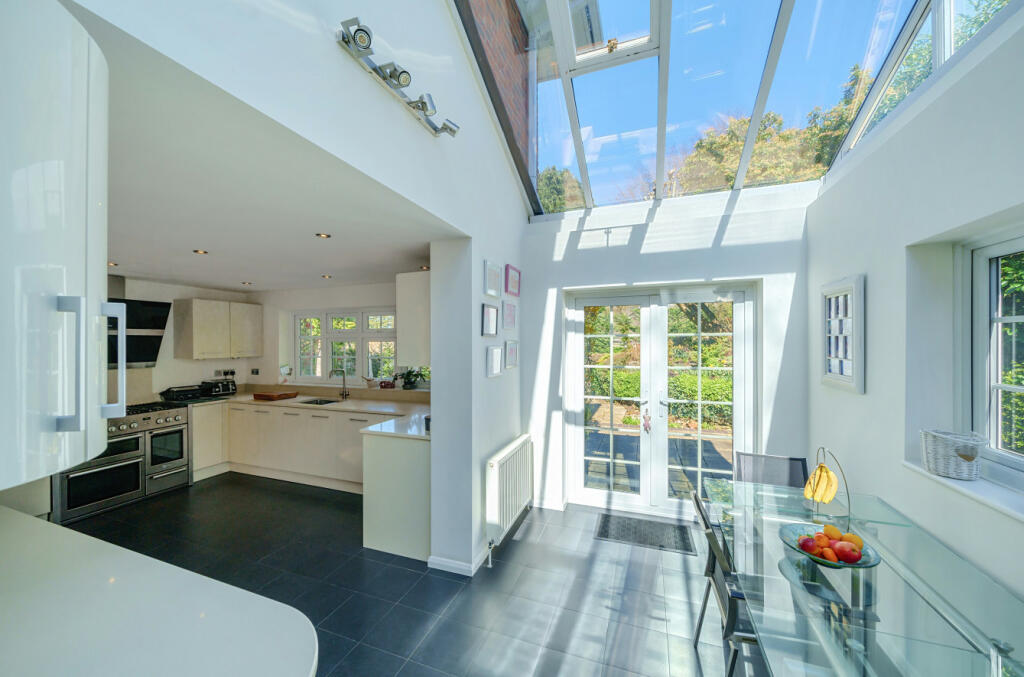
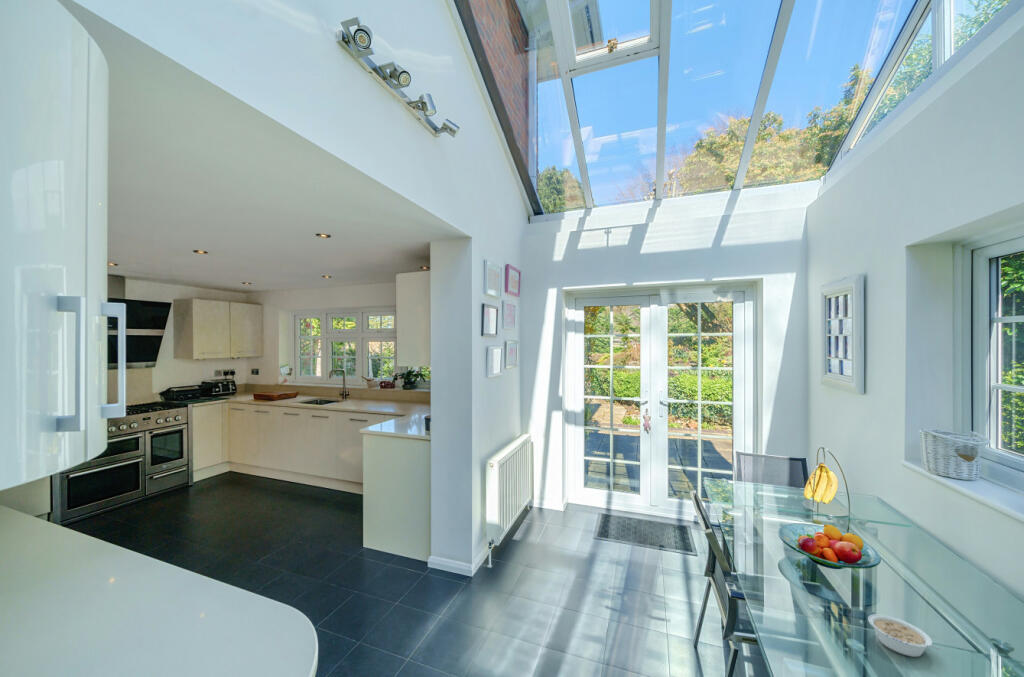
+ legume (901, 636)
